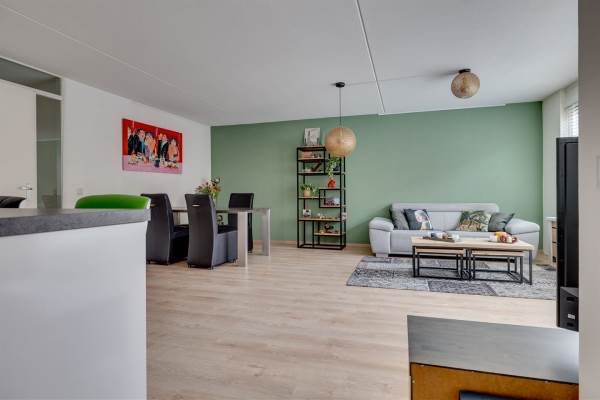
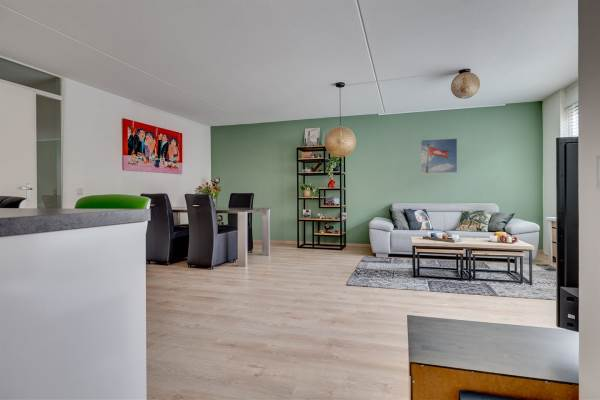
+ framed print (438, 156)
